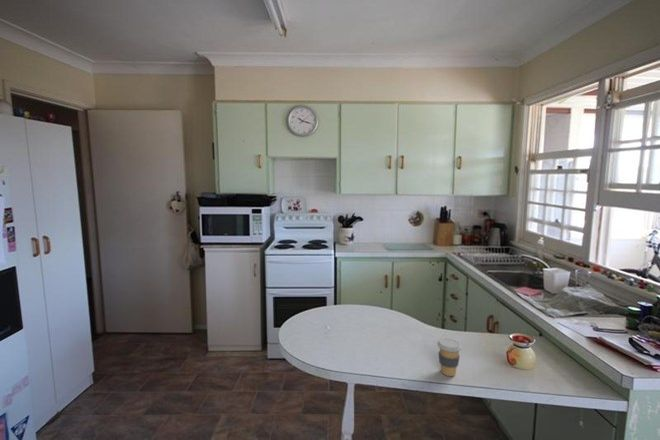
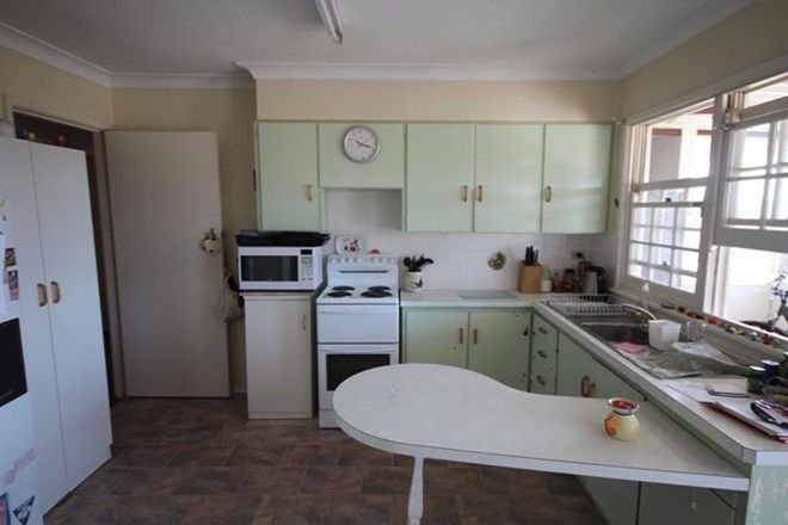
- coffee cup (449, 357)
